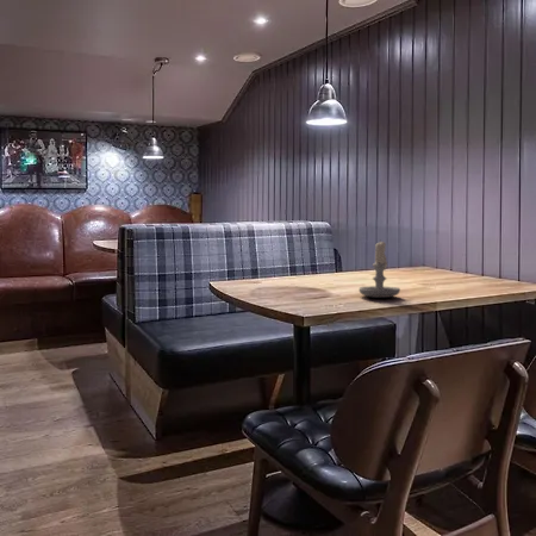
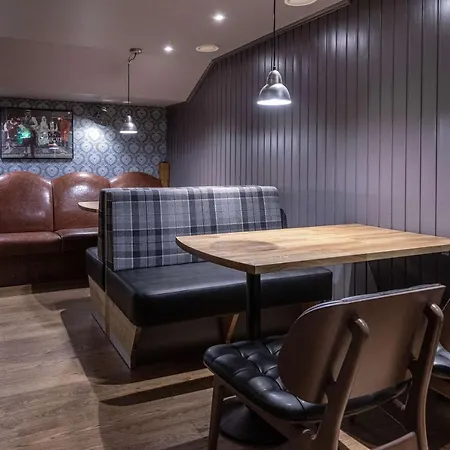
- candle (379, 268)
